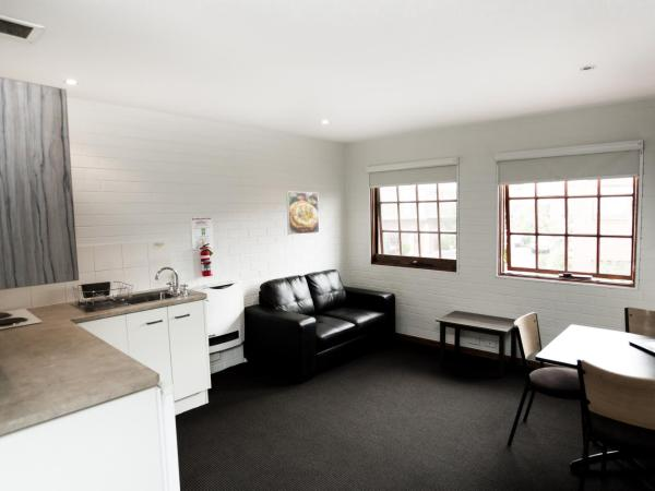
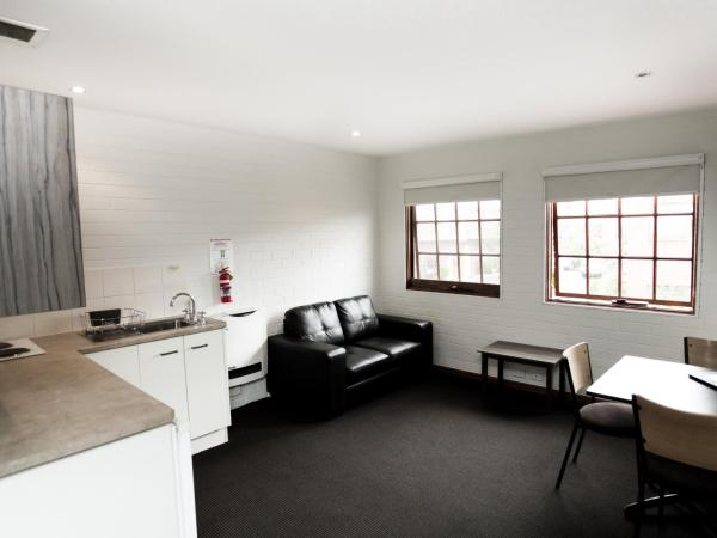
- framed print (302, 213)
